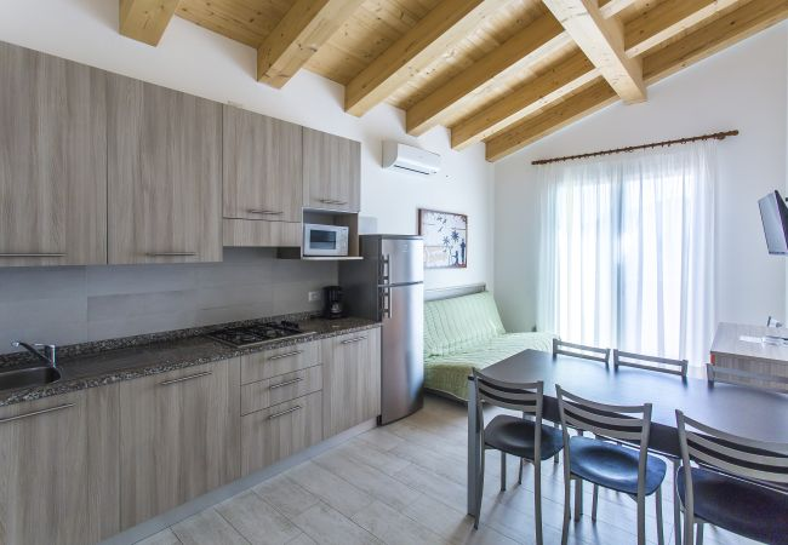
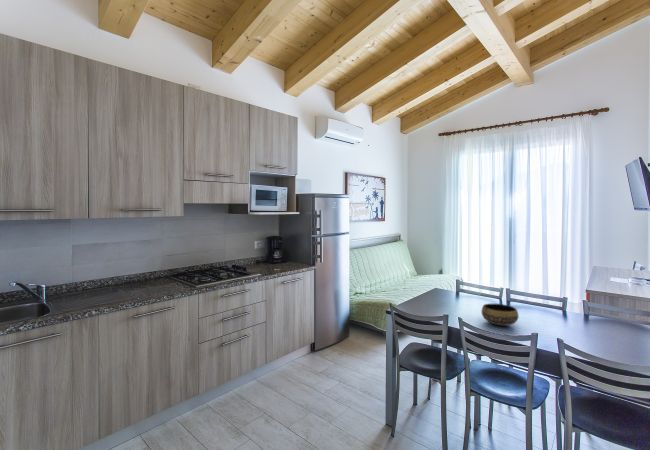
+ bowl (499, 315)
